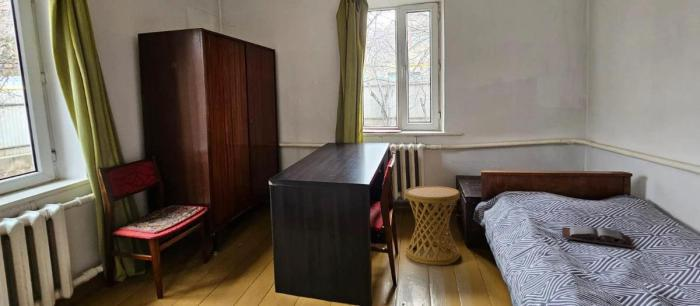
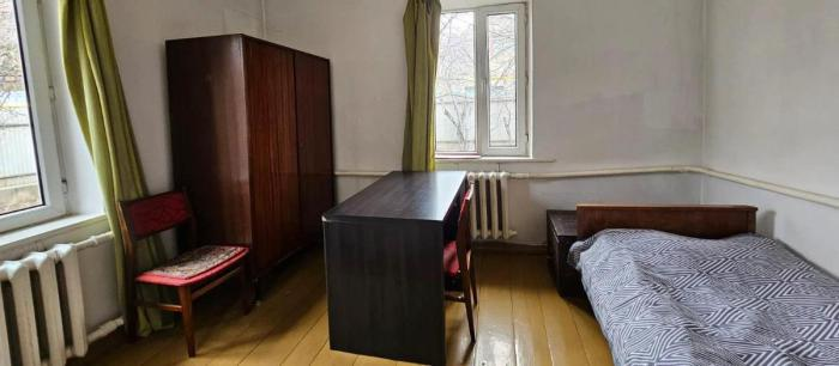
- side table (432, 223)
- book (595, 233)
